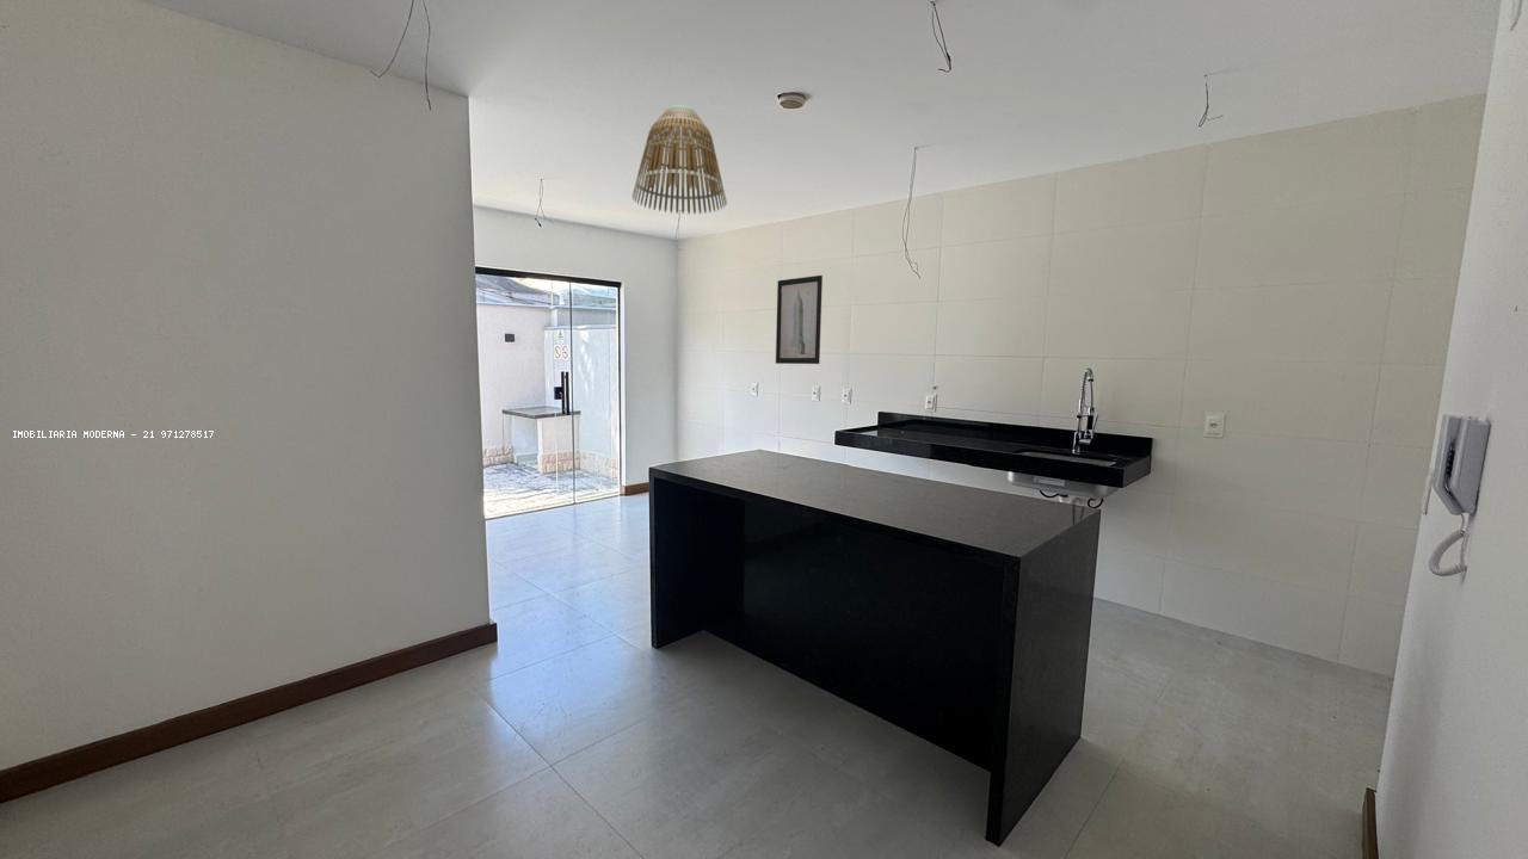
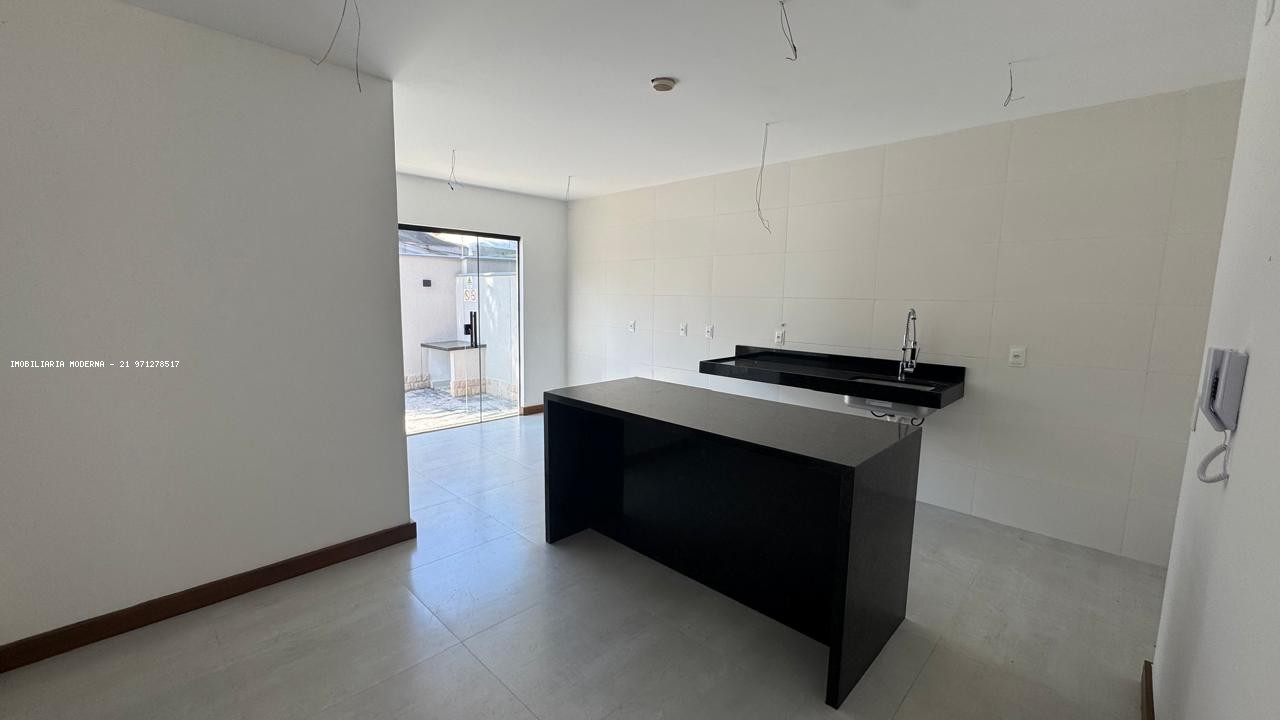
- lamp shade (679, 156)
- wall art (797, 321)
